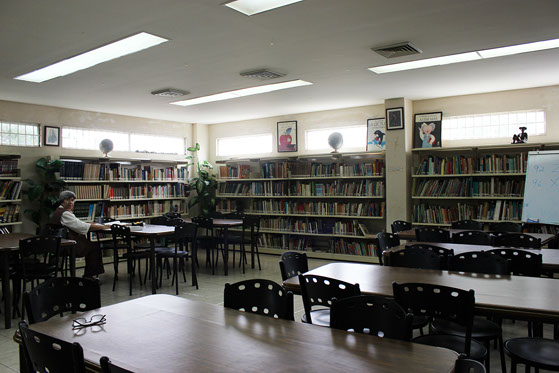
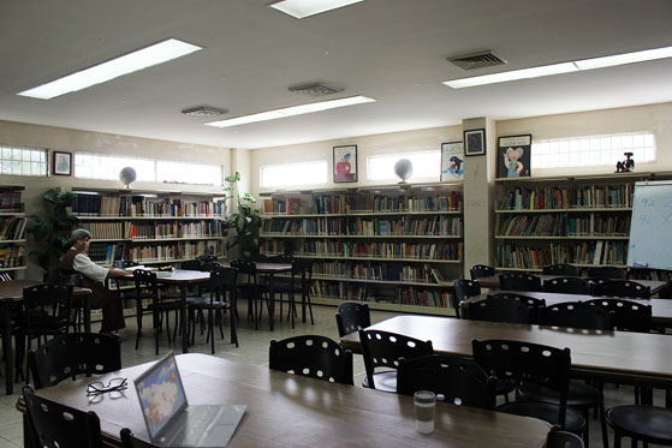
+ laptop (186, 399)
+ coffee cup (424, 412)
